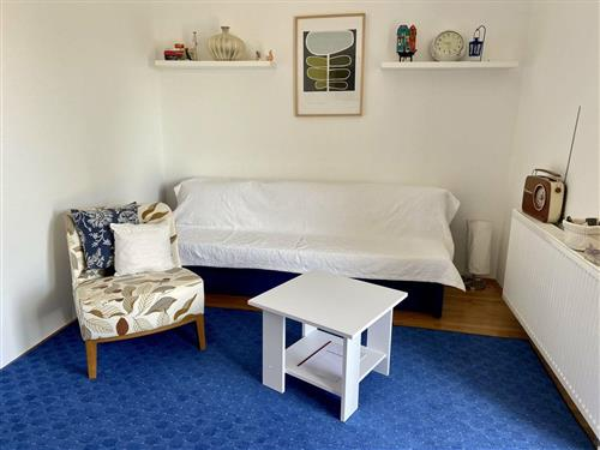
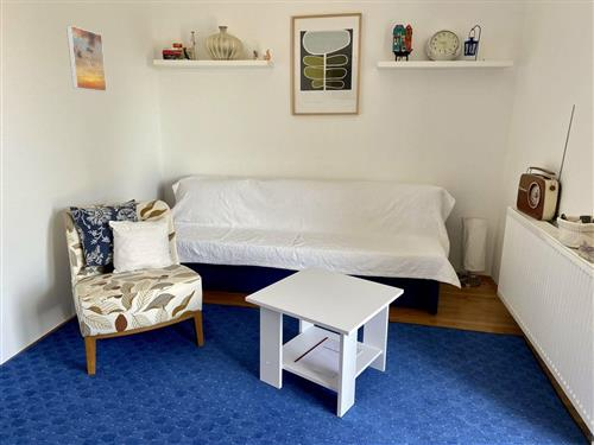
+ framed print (87, 61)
